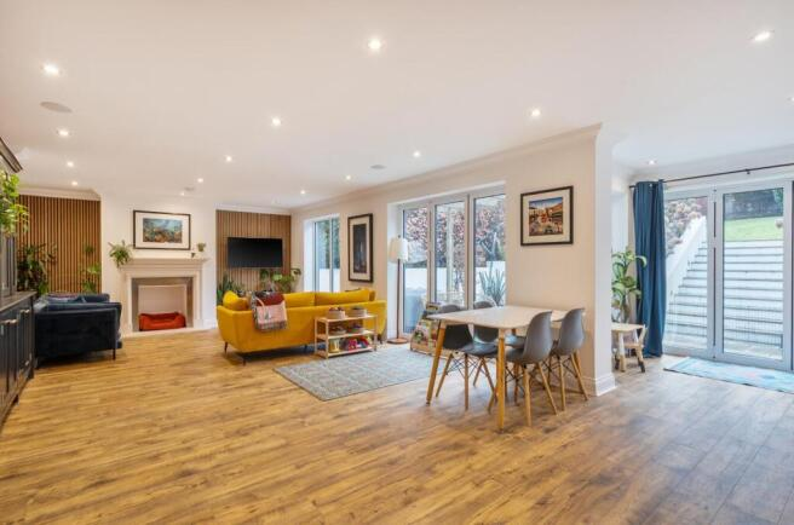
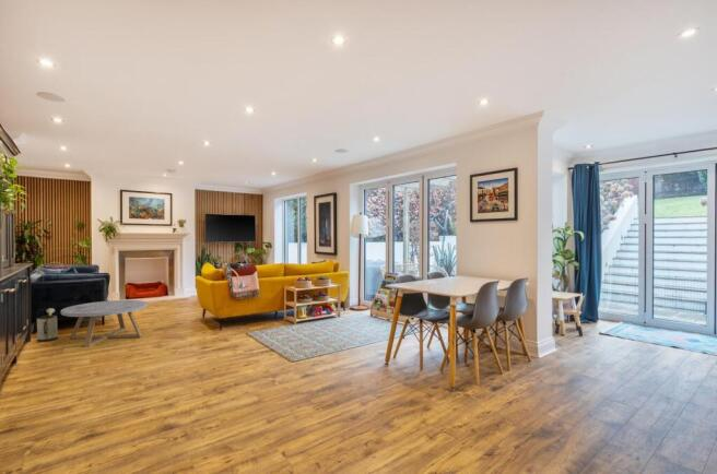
+ coffee table (106, 315)
+ watering can (48, 322)
